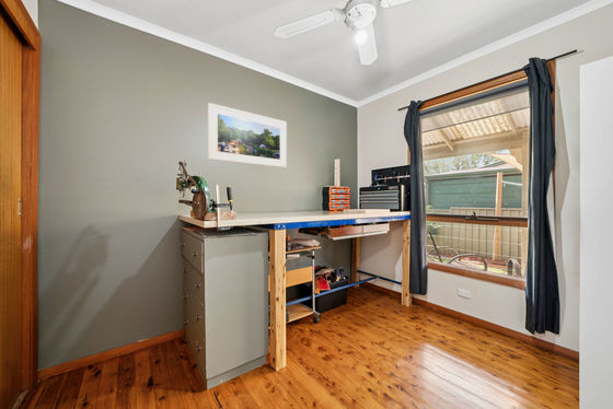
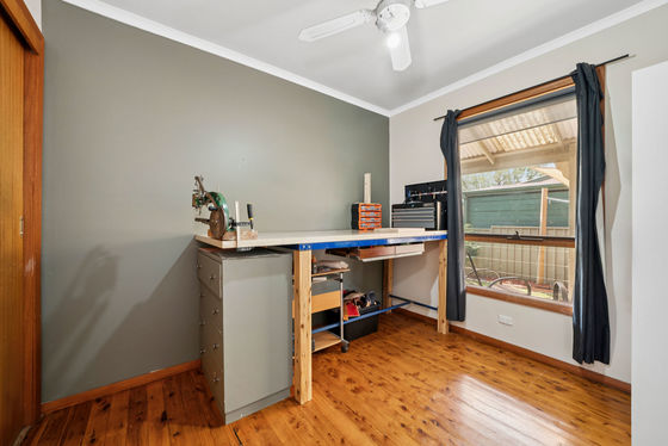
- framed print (251, 138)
